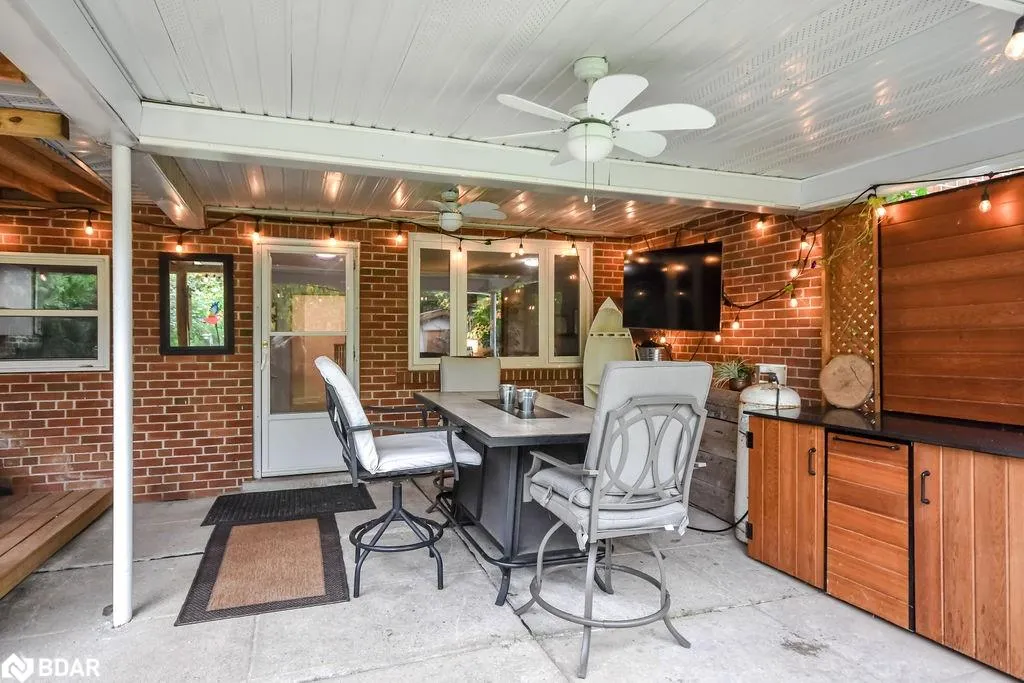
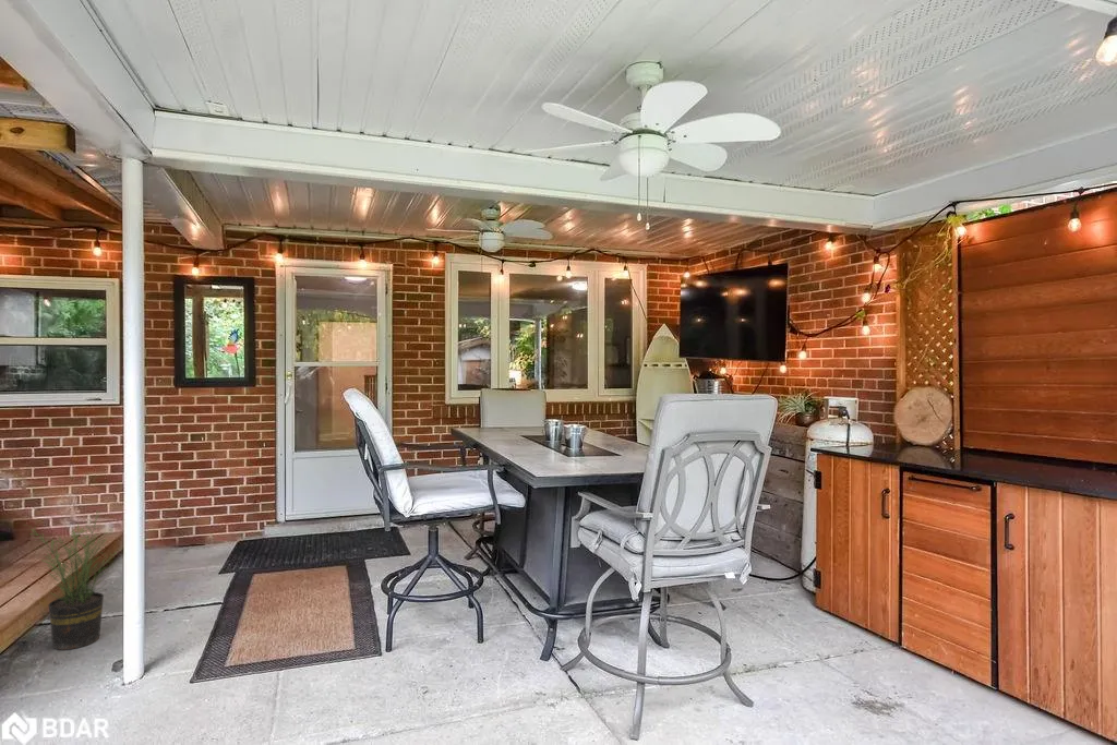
+ potted plant (71, 580)
